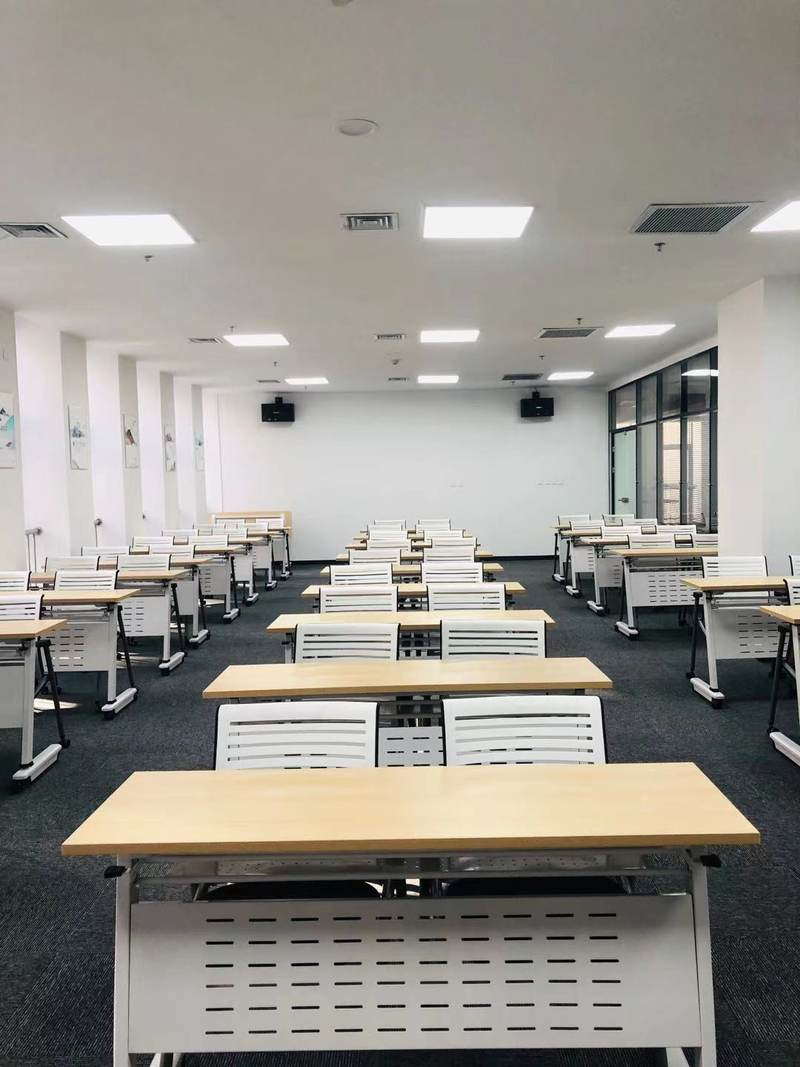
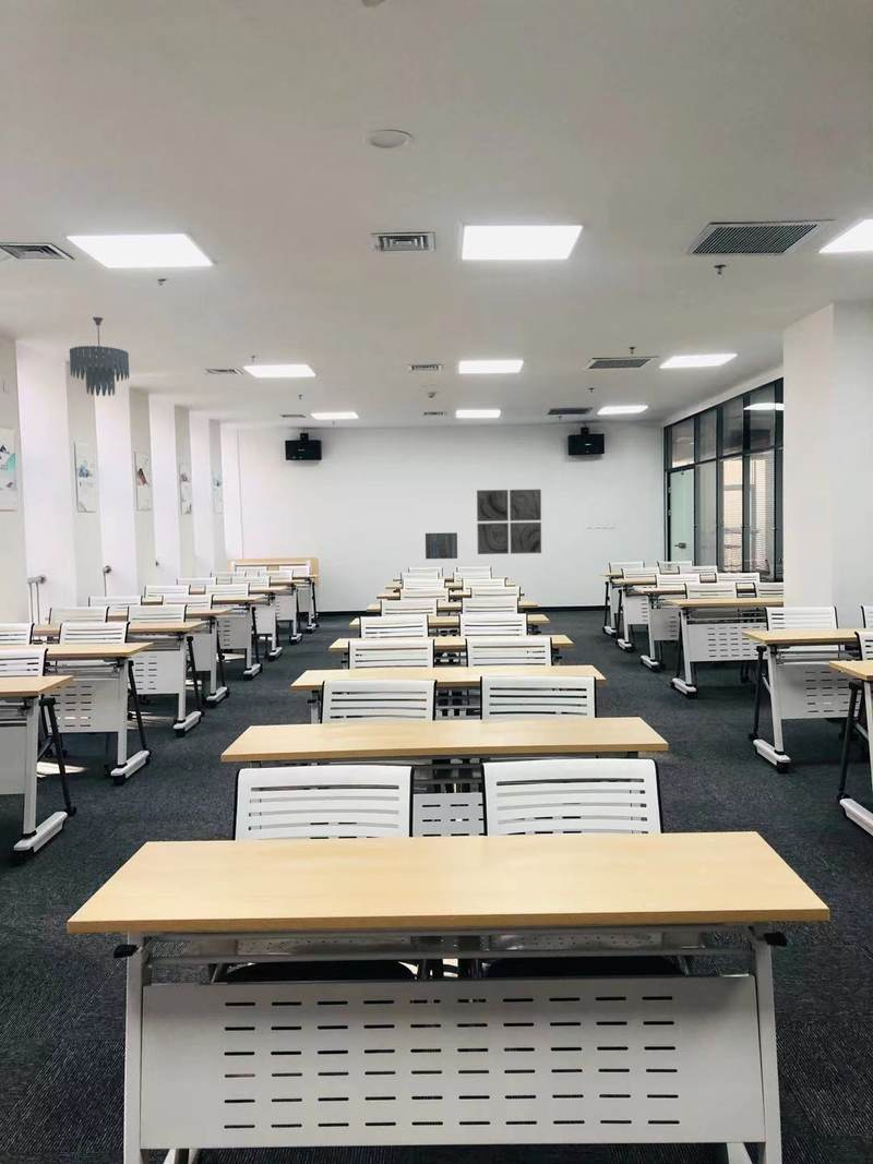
+ wall art (441, 545)
+ ceiling light fixture (99, 356)
+ wall art (510, 520)
